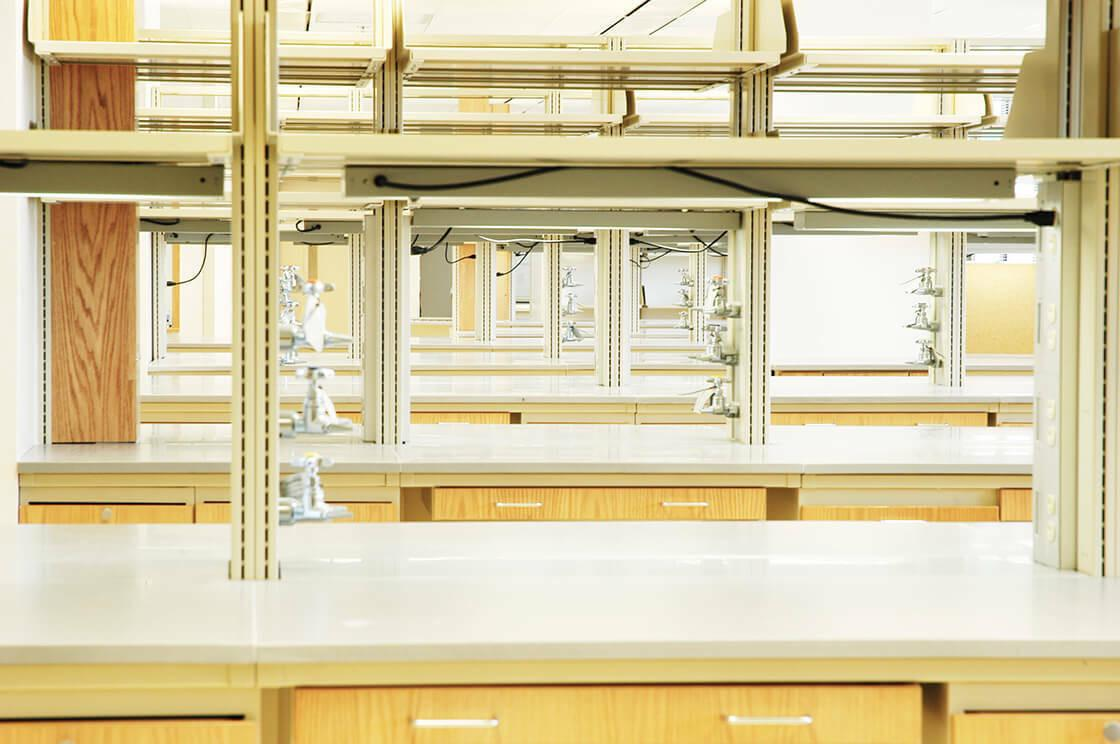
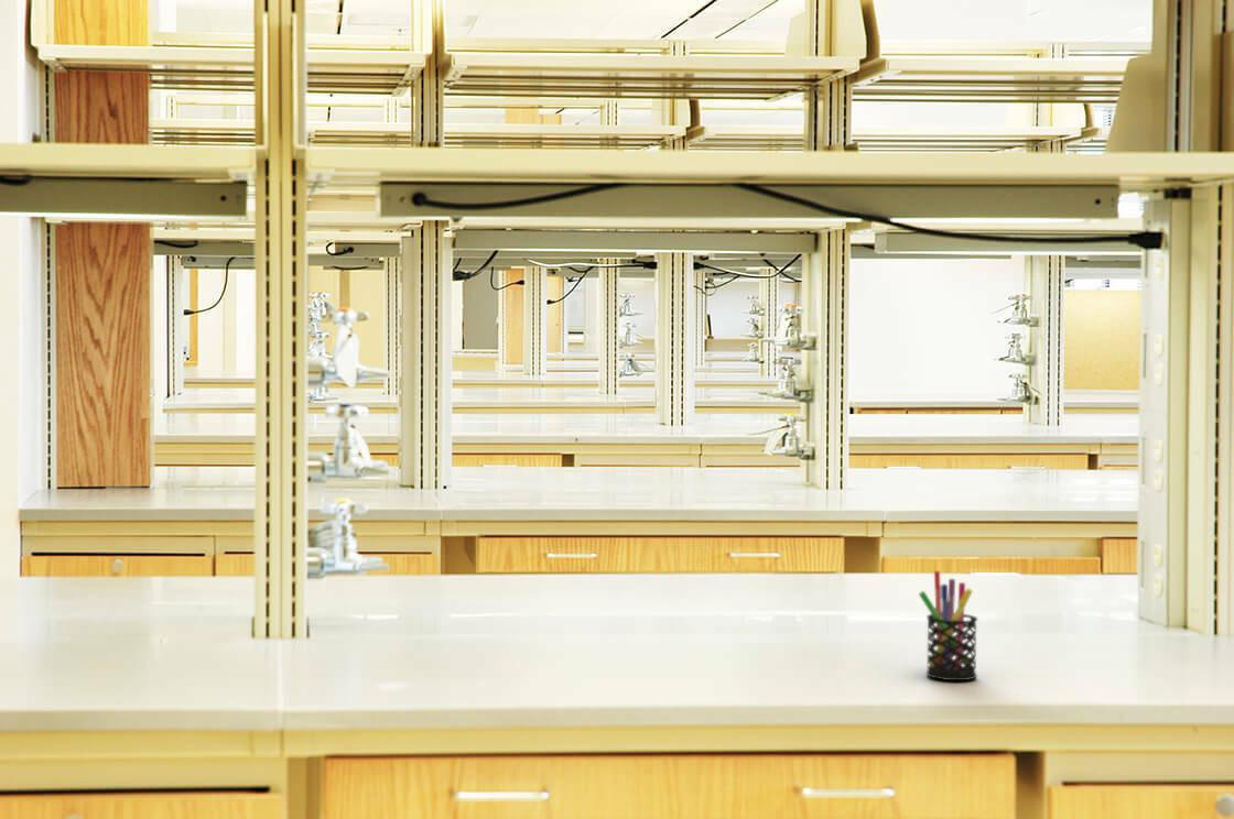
+ pen holder (945, 624)
